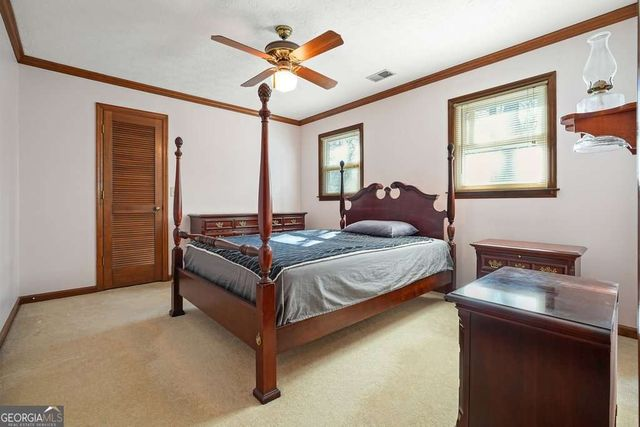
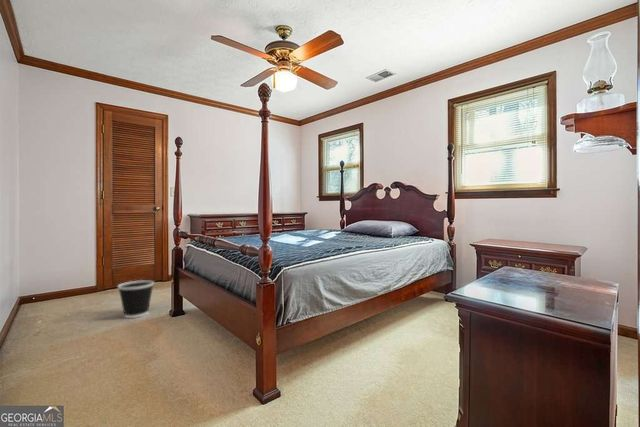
+ wastebasket (136, 299)
